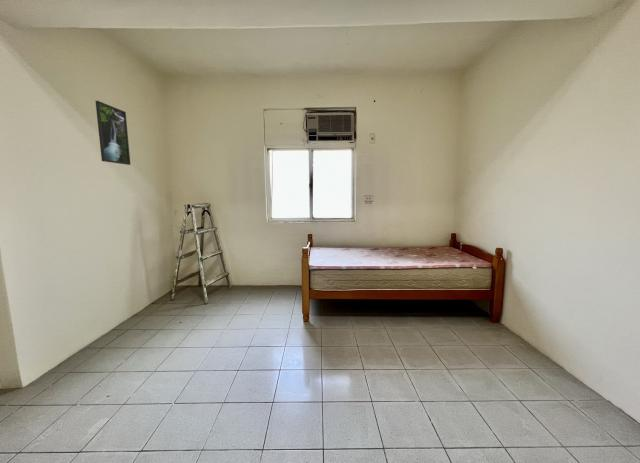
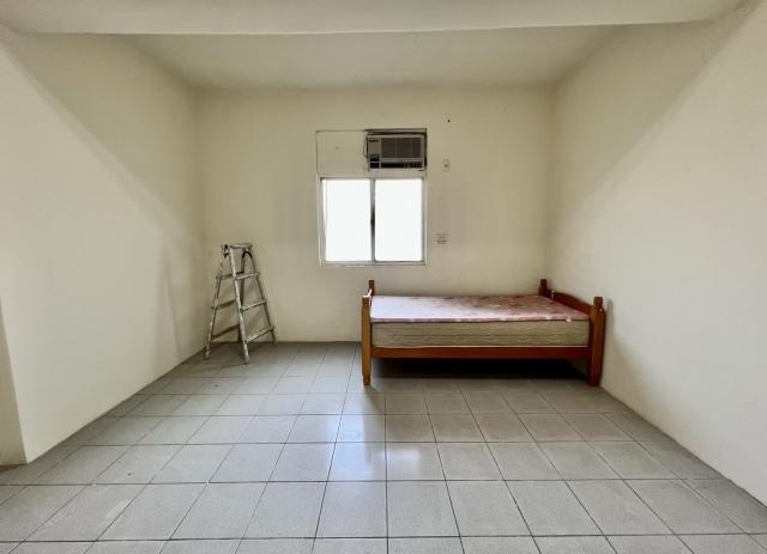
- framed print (114, 135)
